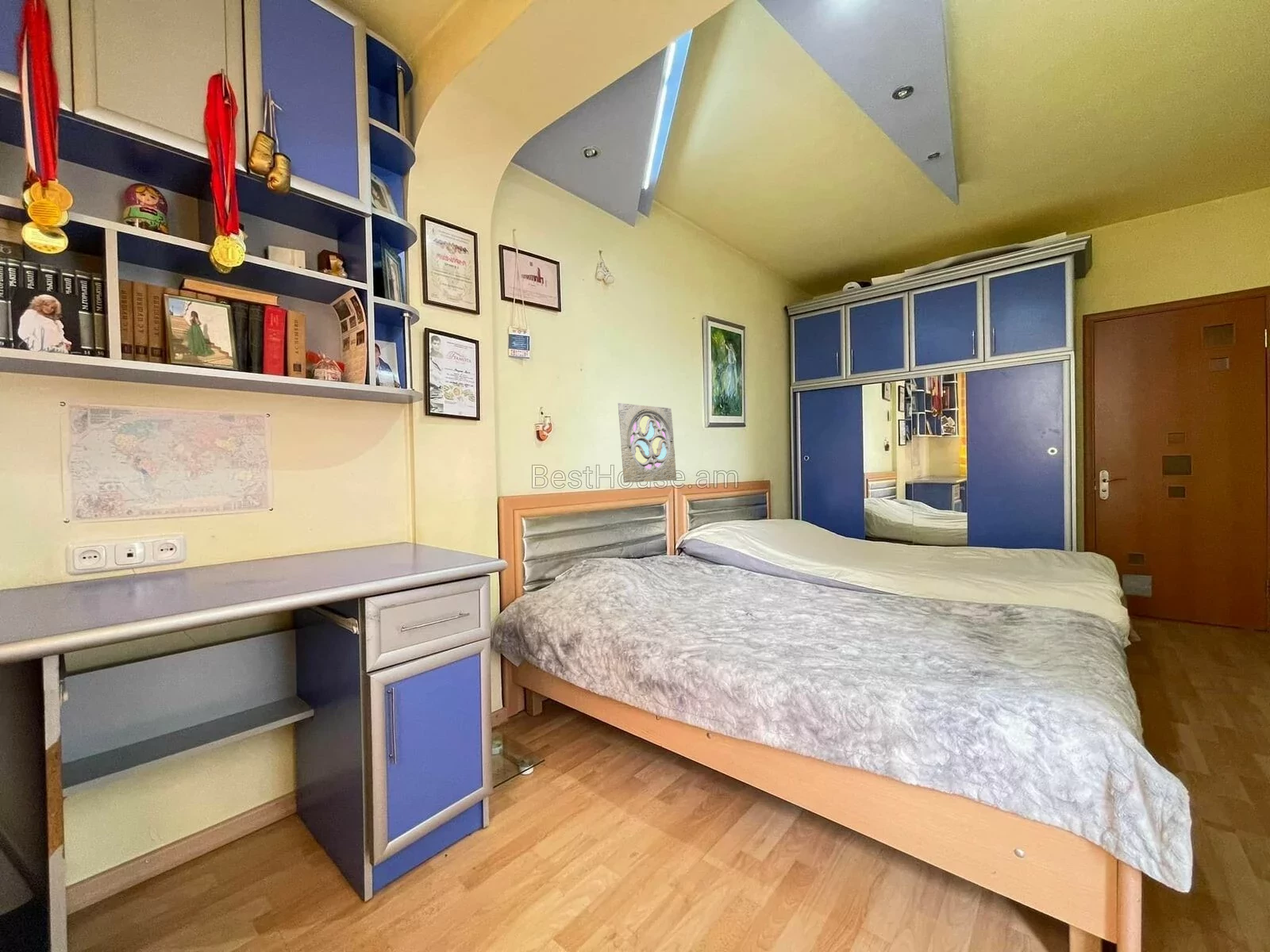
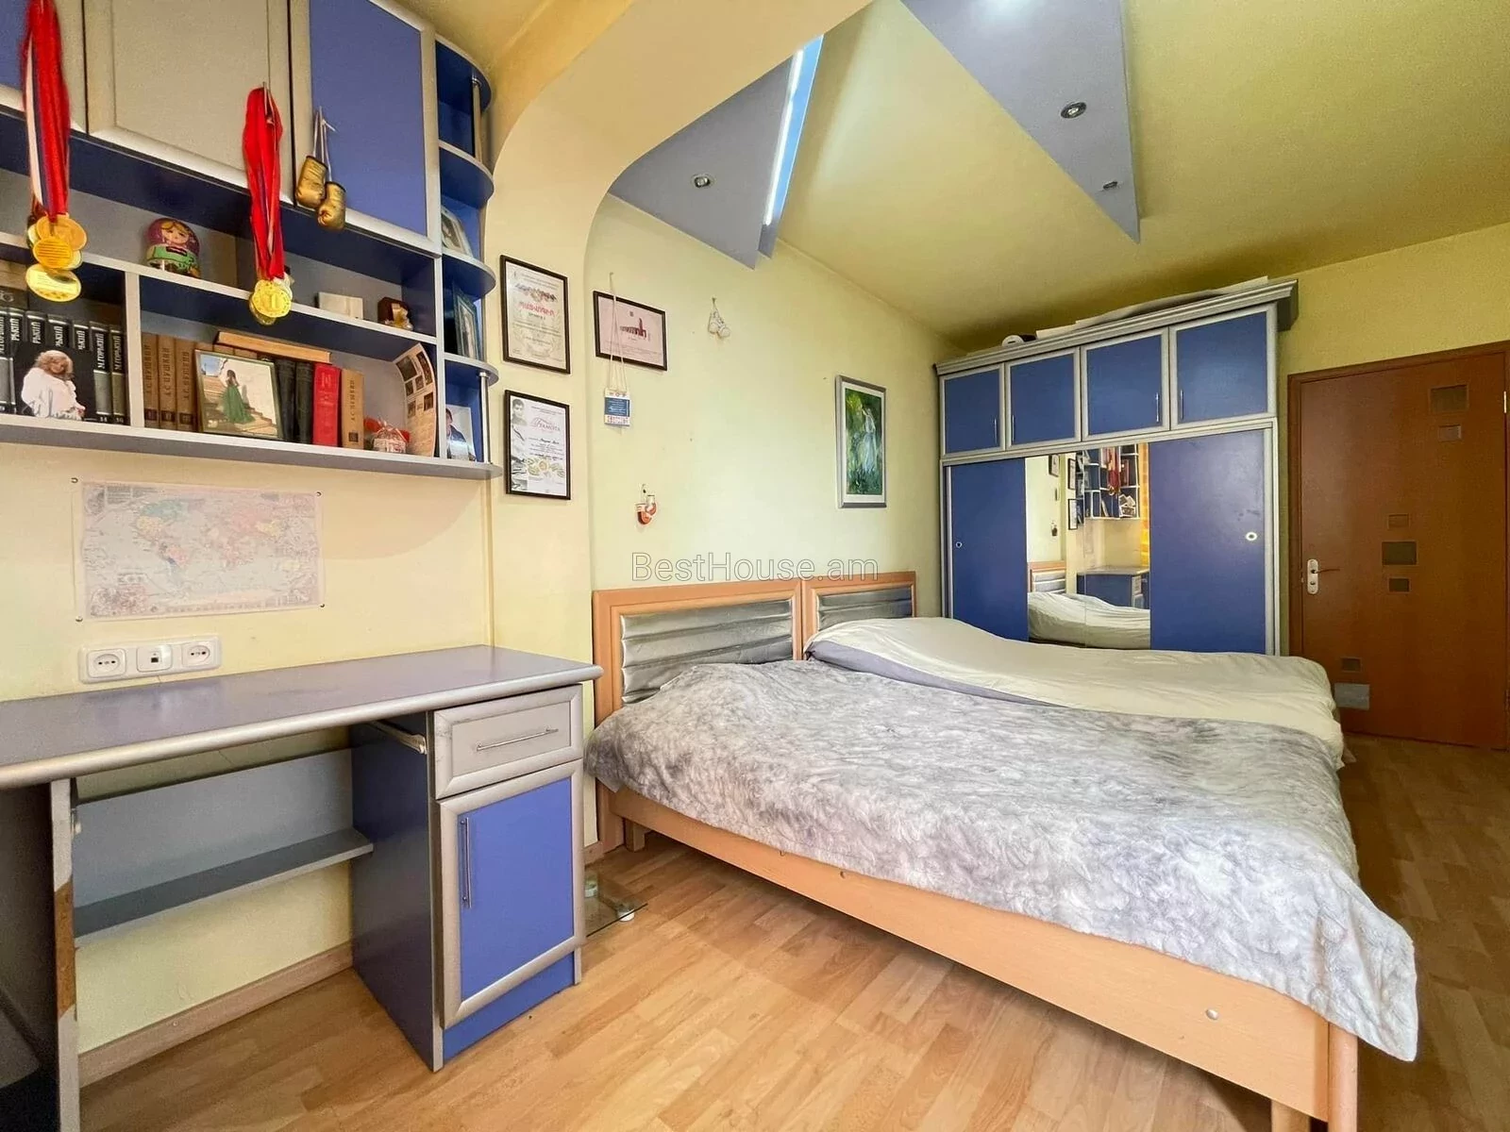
- wall ornament (648, 443)
